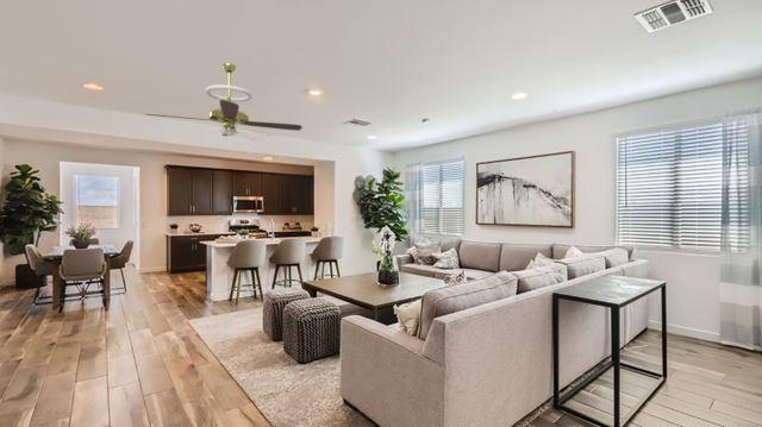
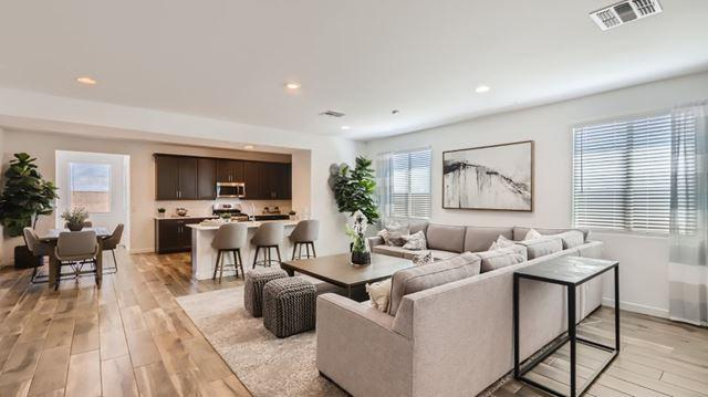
- ceiling fan (229, 103)
